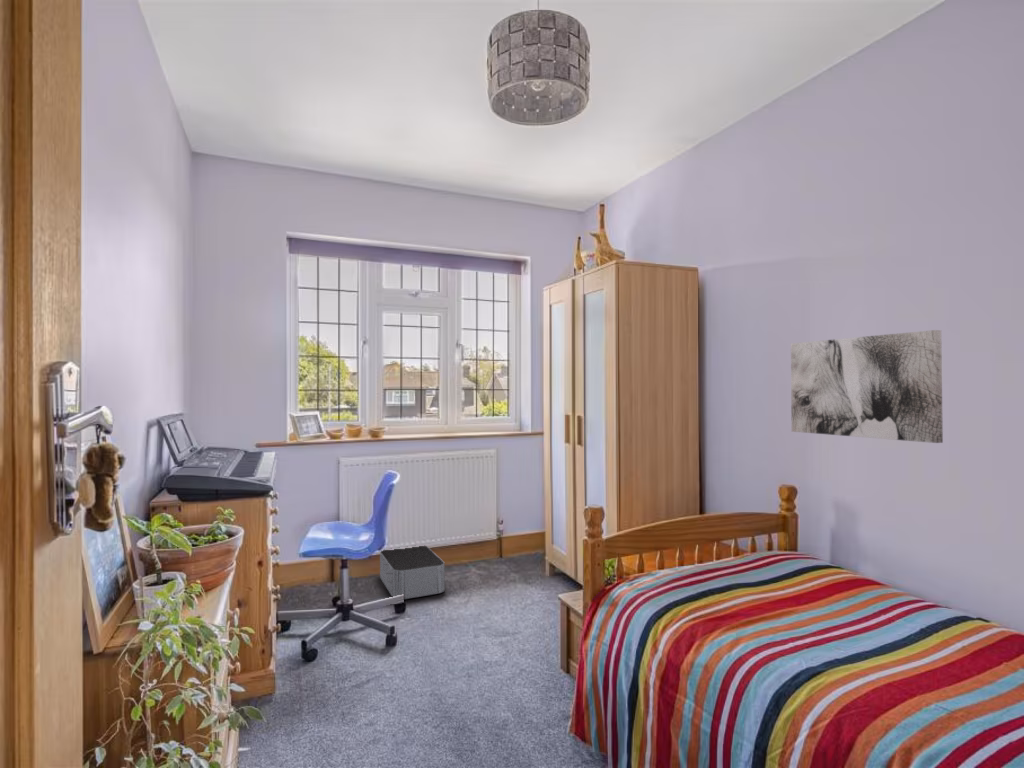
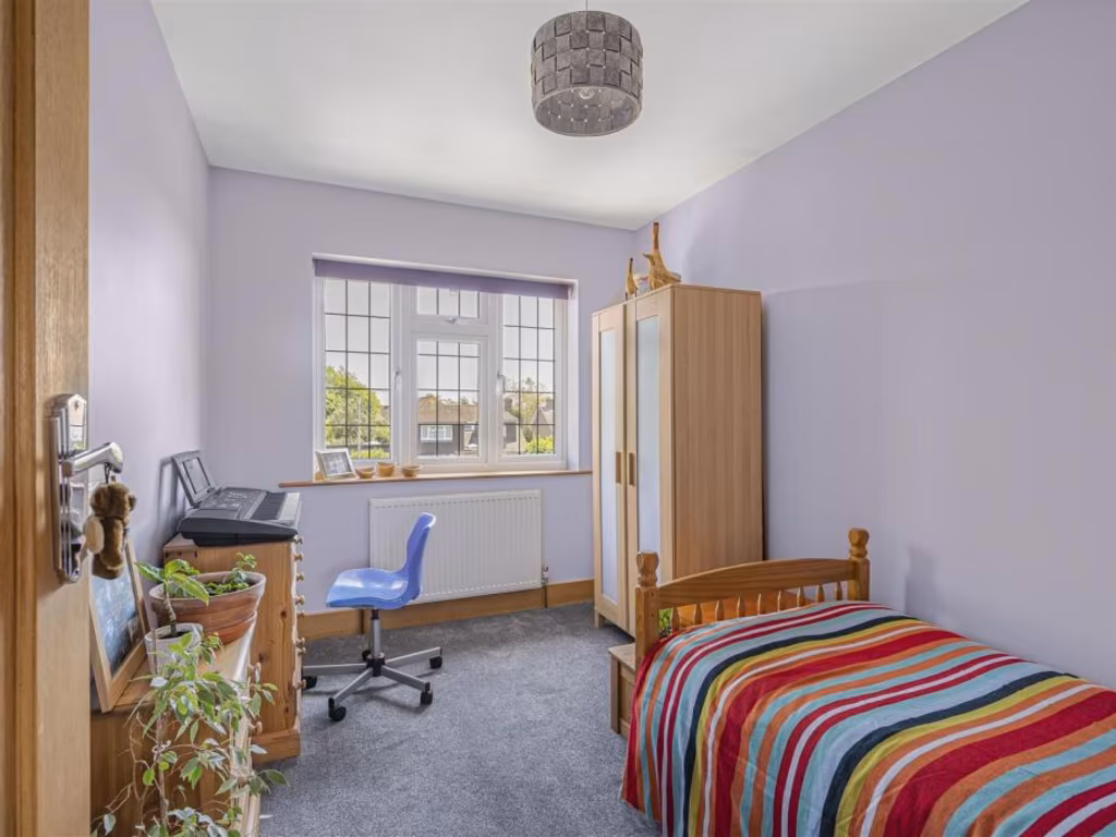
- wall art (857, 387)
- storage bin (411, 570)
